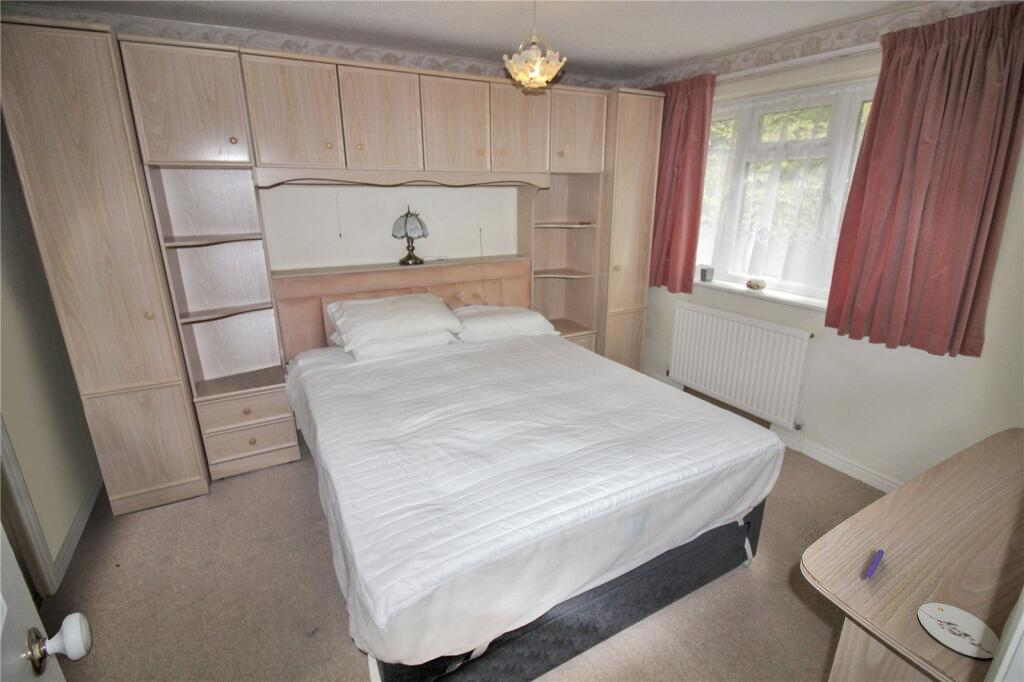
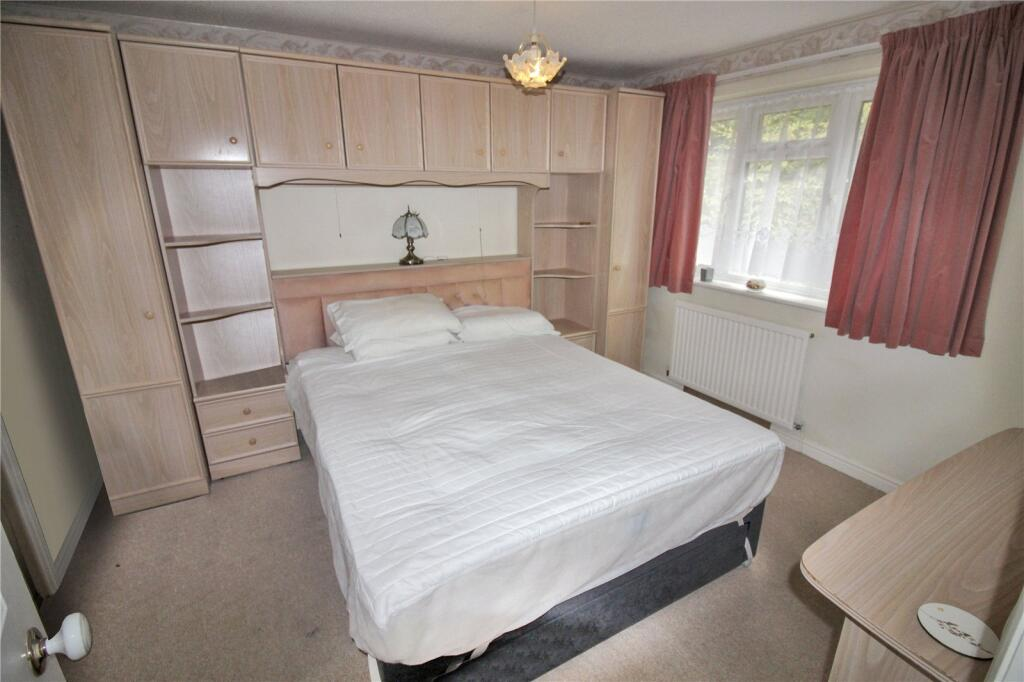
- pen (874, 564)
